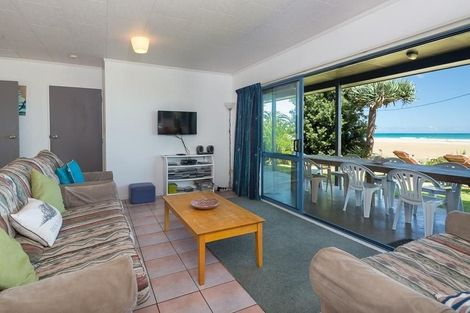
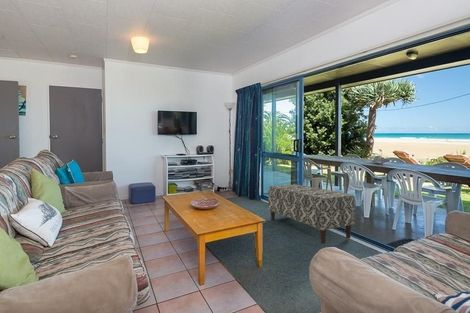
+ bench (306, 209)
